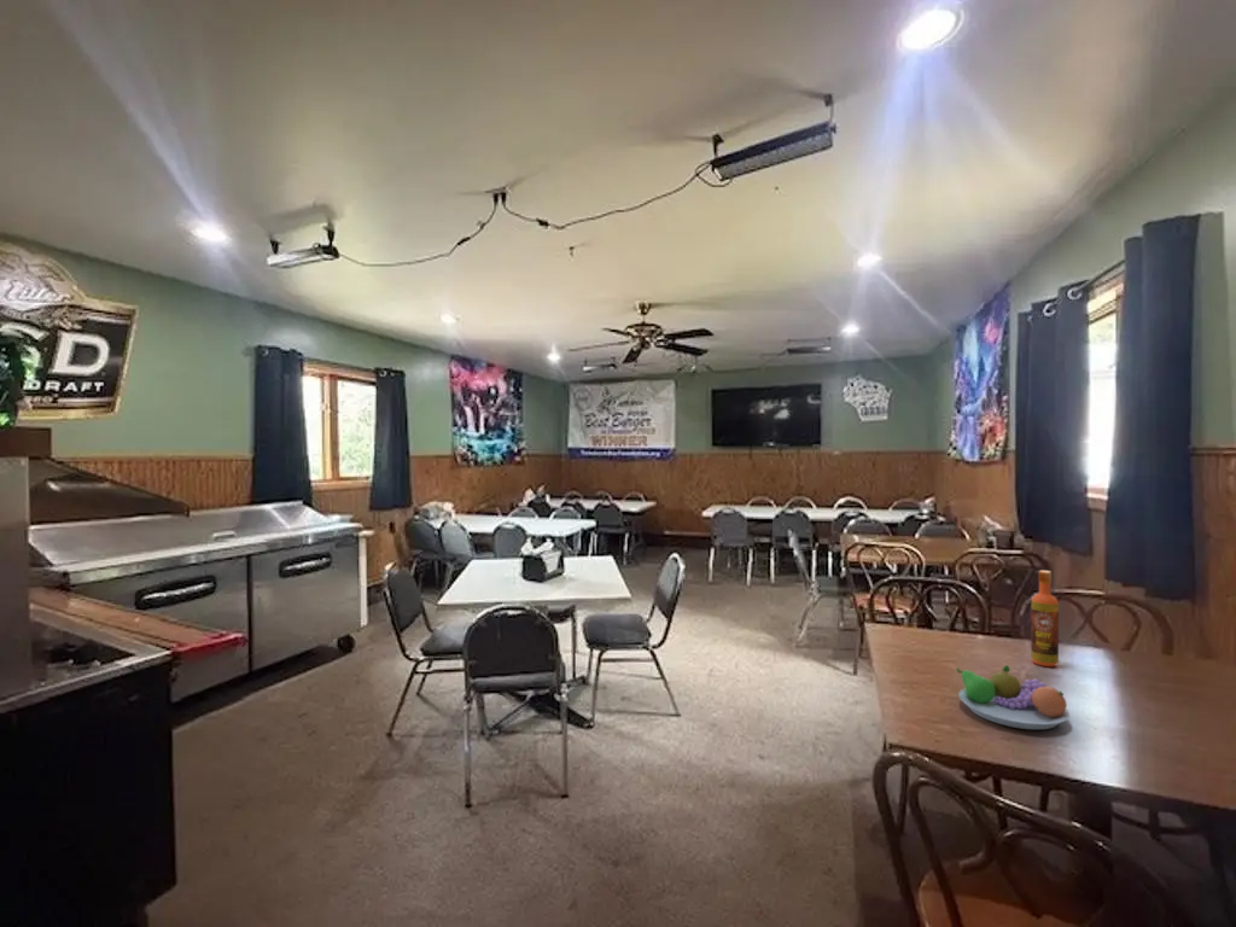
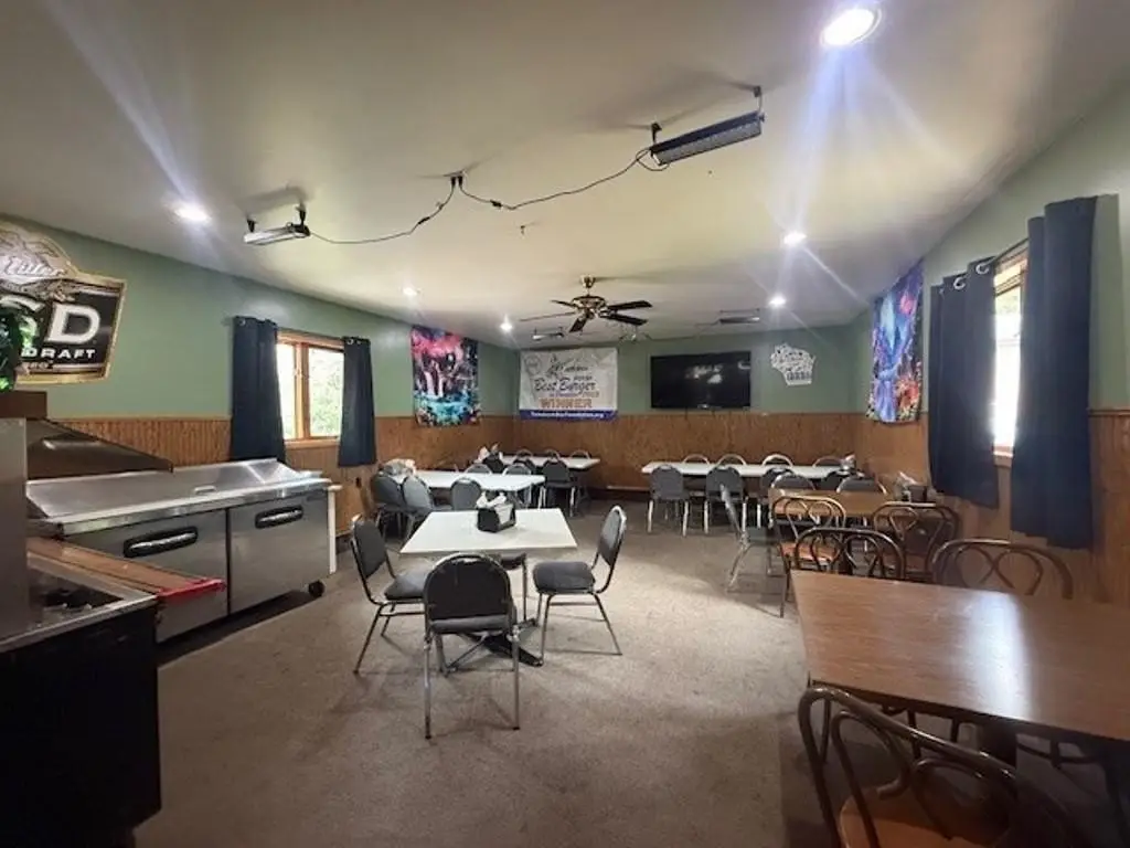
- fruit bowl (1008, 693)
- hot sauce (1044, 617)
